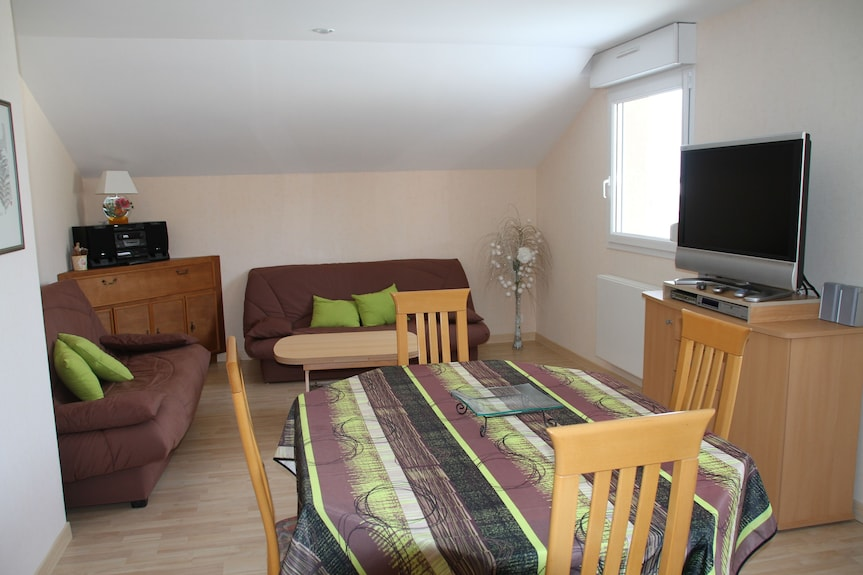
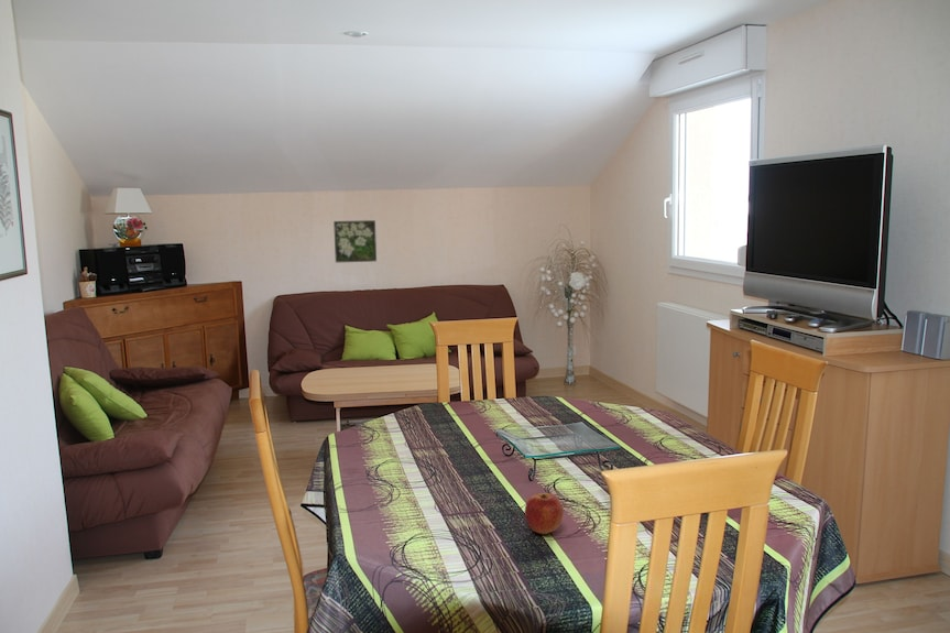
+ apple (544, 513)
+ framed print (354, 241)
